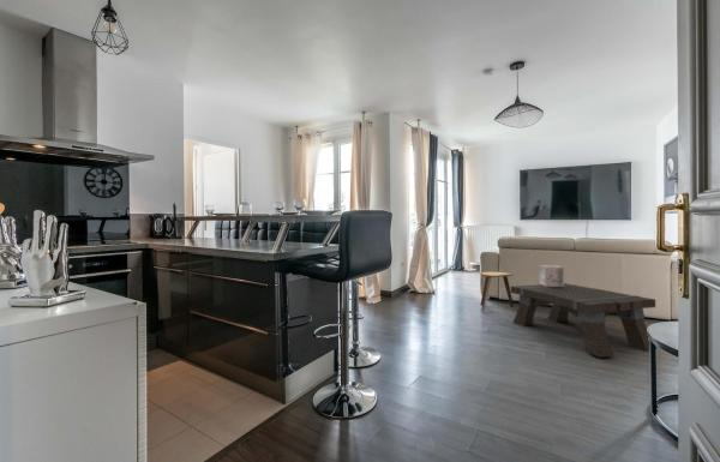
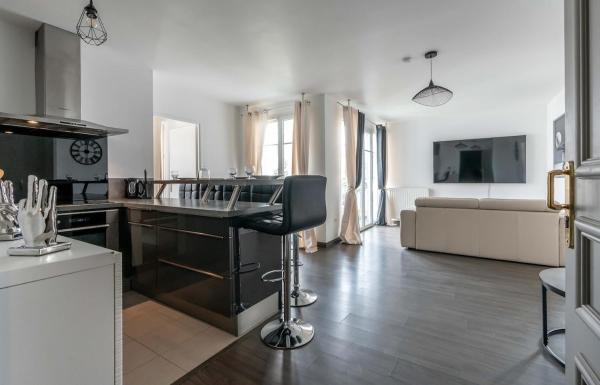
- coffee table (575, 313)
- stool (488, 287)
- decorative box (551, 275)
